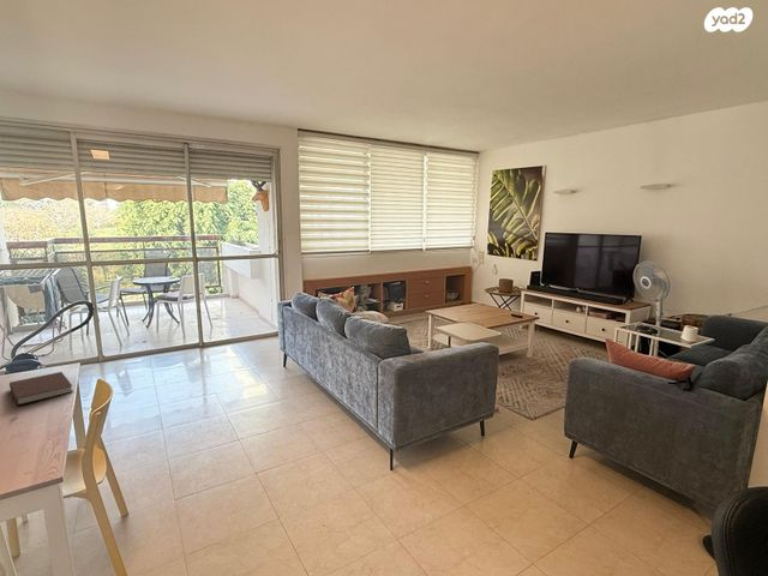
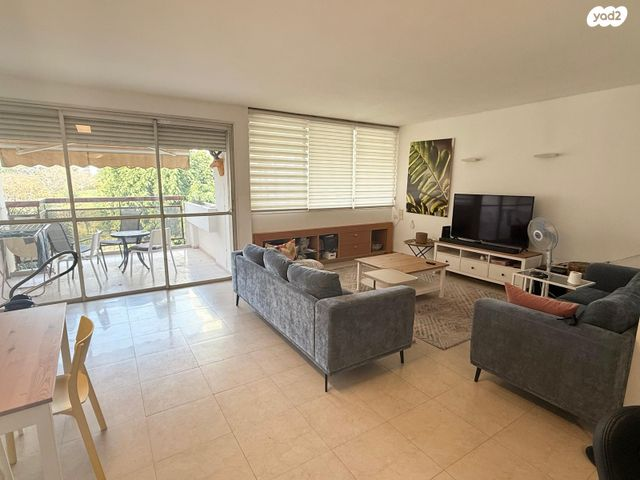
- notebook (41, 386)
